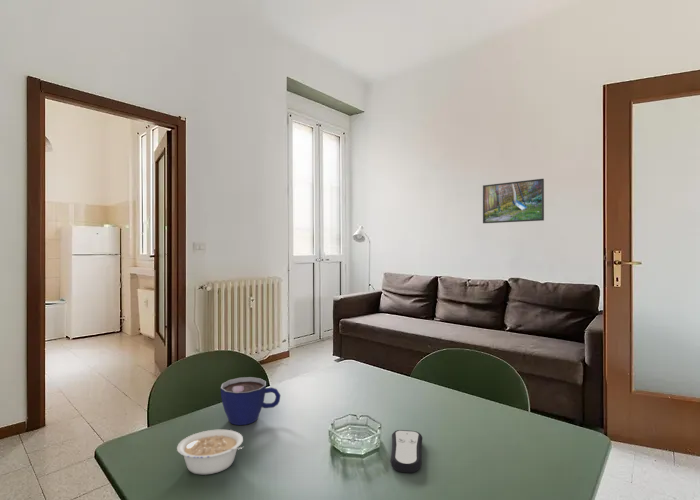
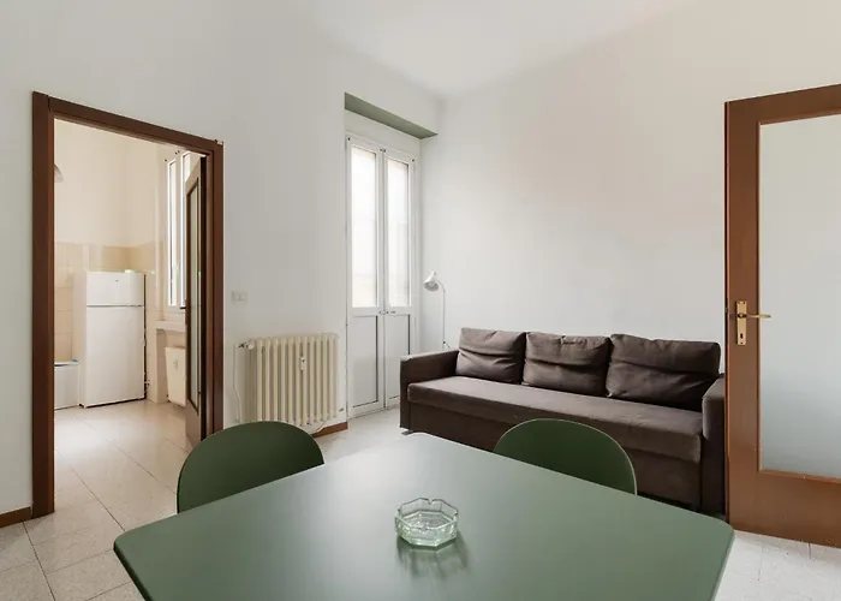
- remote control (406, 449)
- cup (251, 400)
- legume (213, 450)
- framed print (511, 202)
